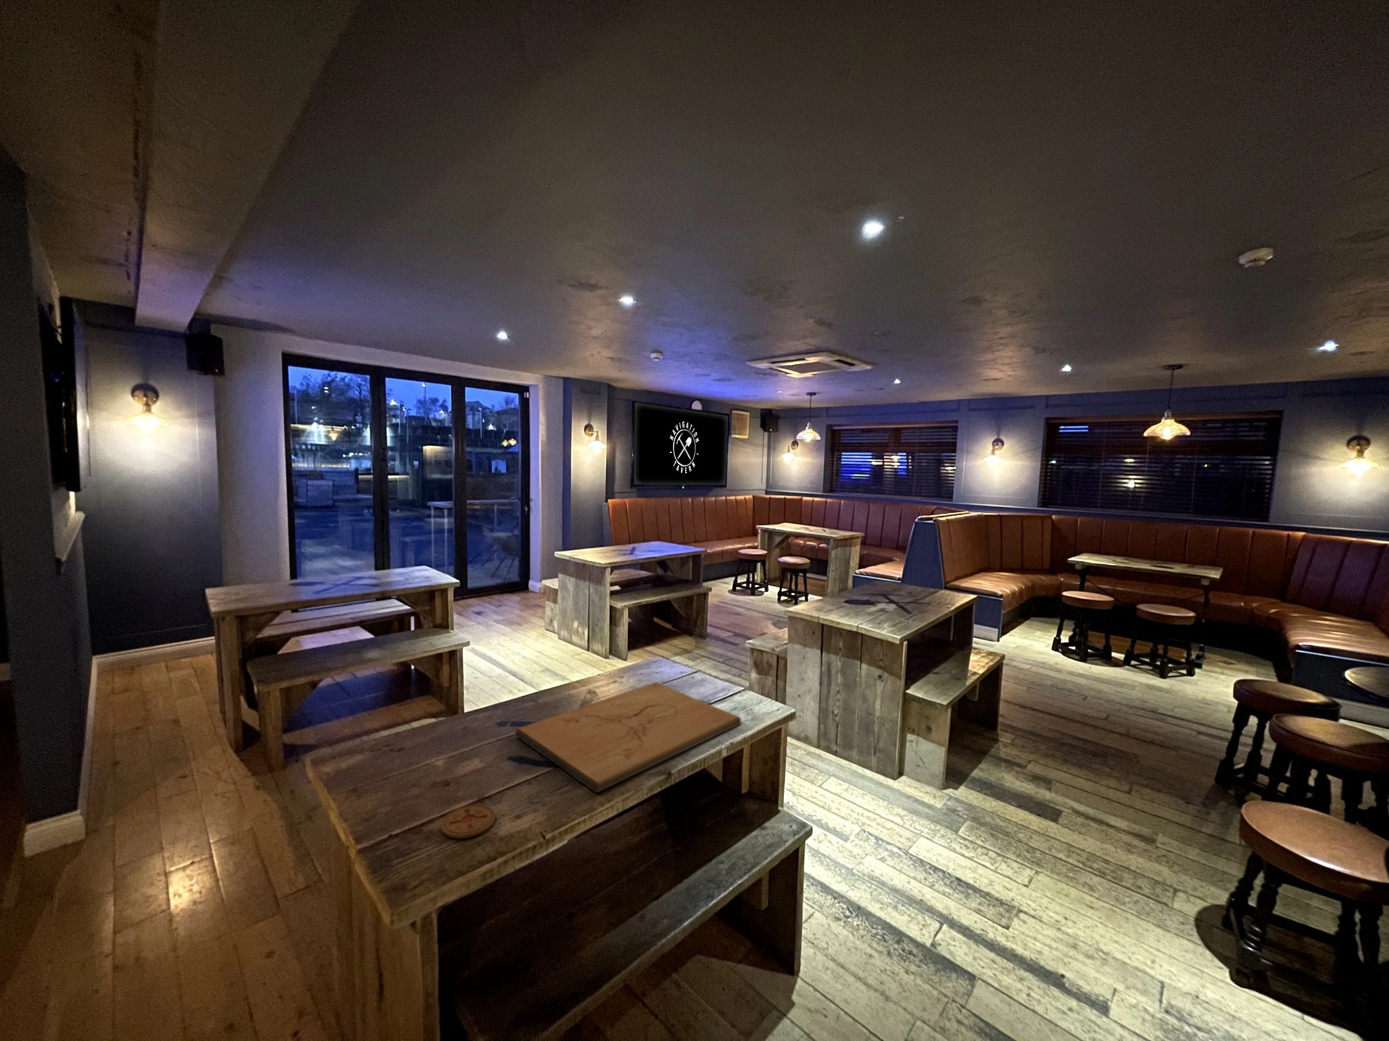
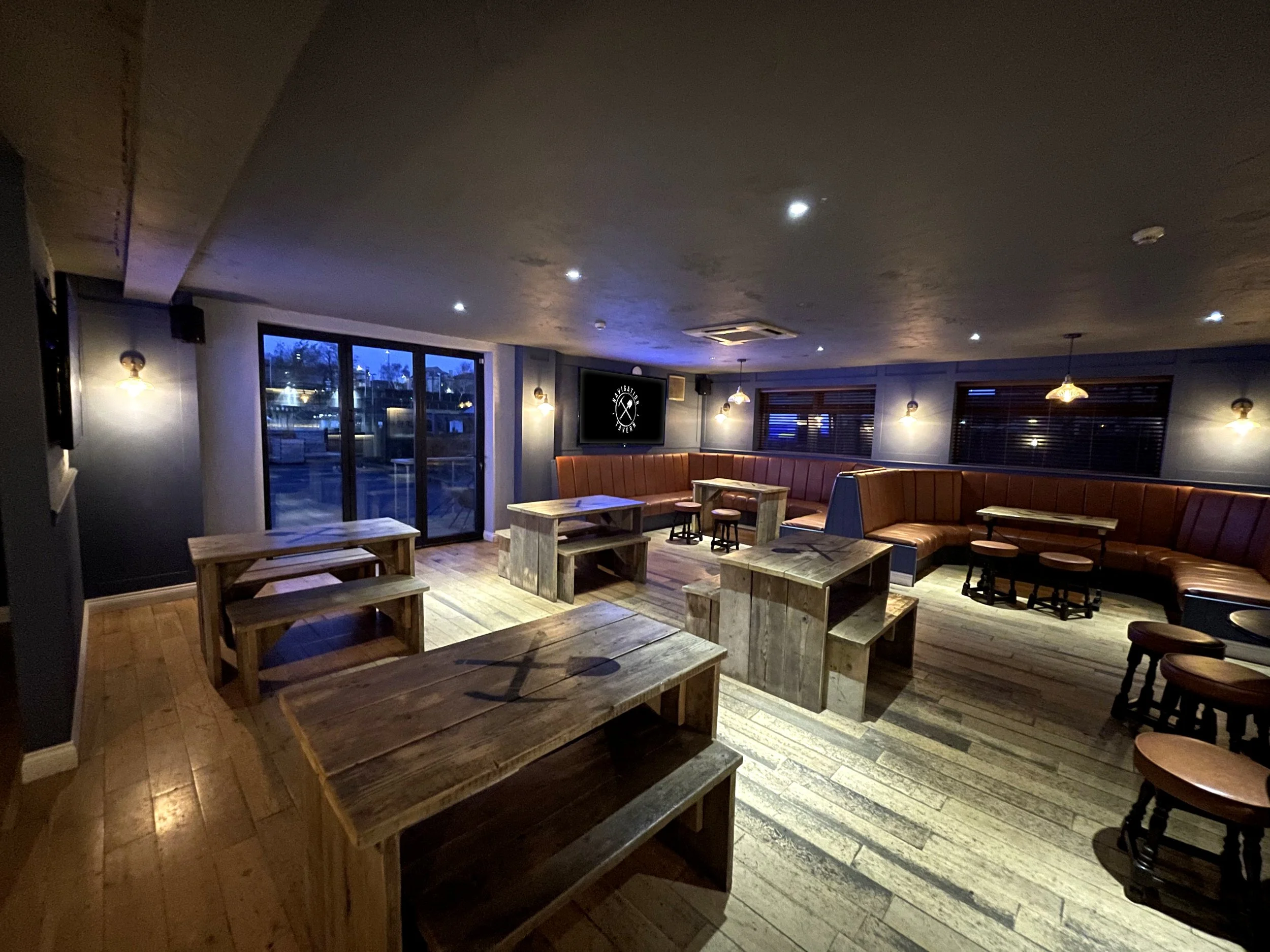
- cutting board (632, 726)
- coaster (468, 820)
